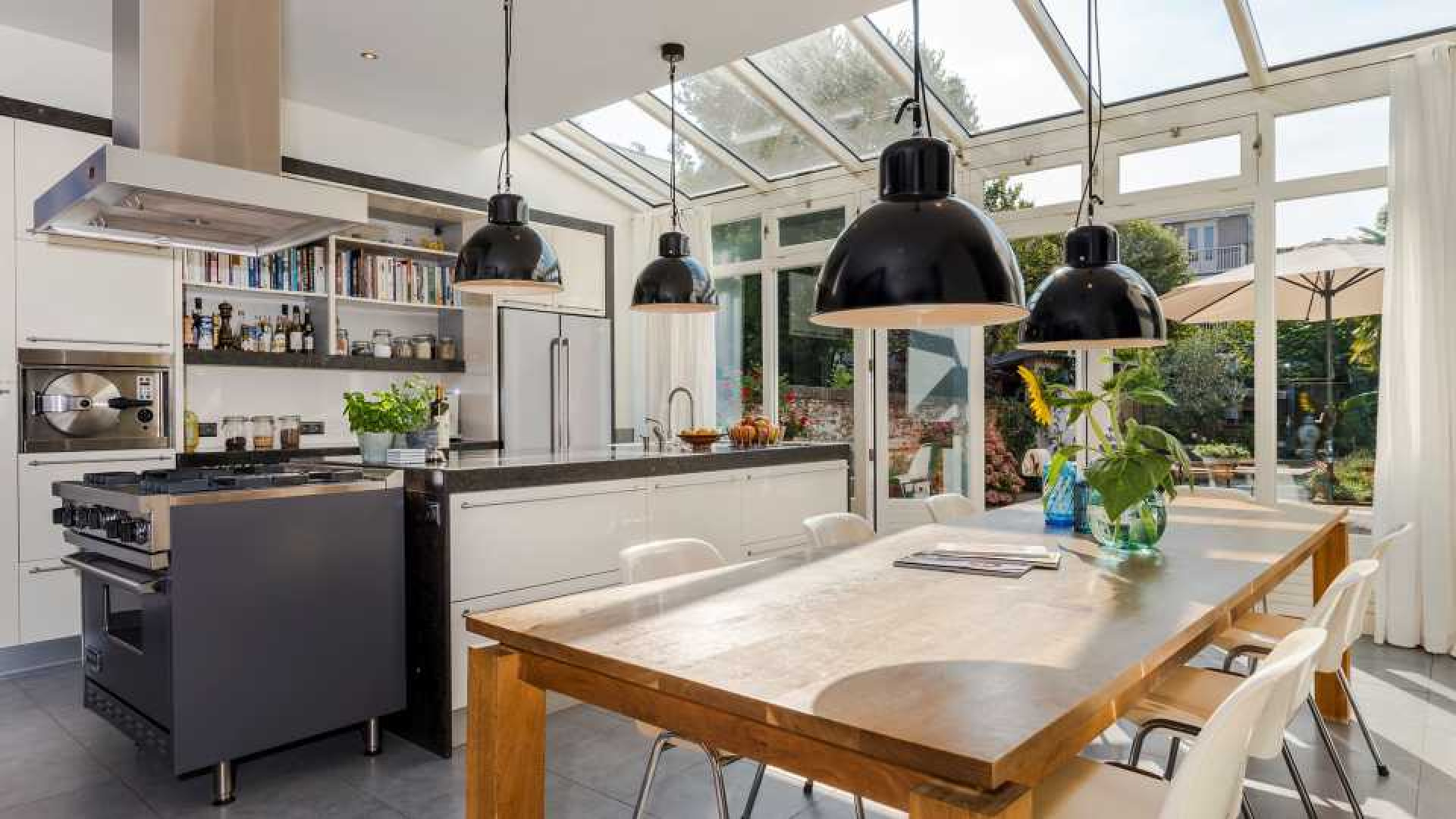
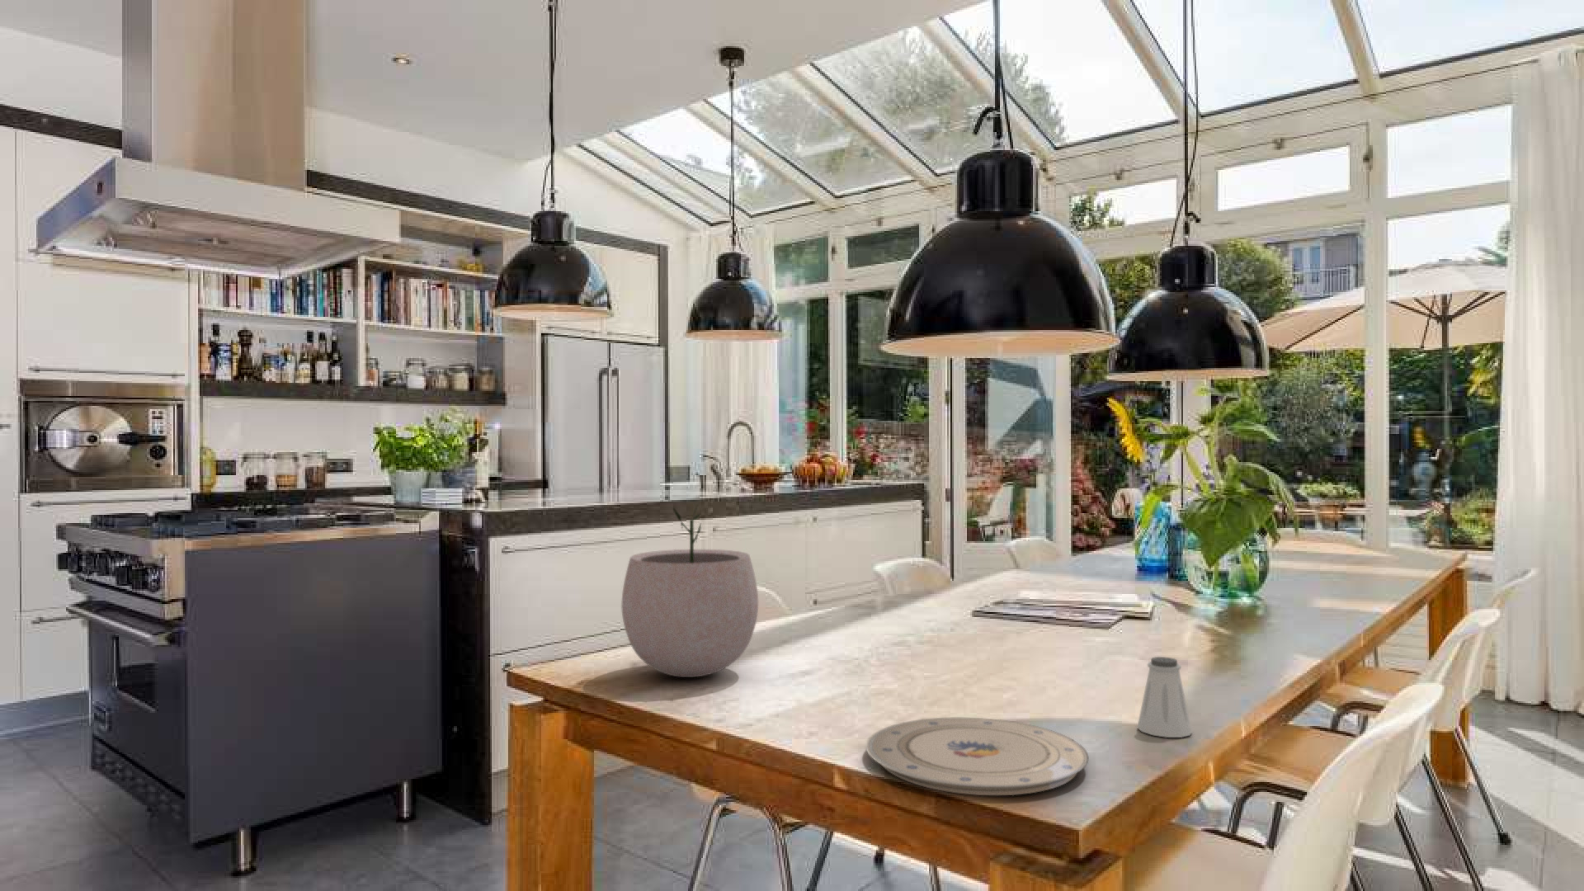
+ plate (975, 753)
+ plant pot (690, 589)
+ saltshaker (1164, 694)
